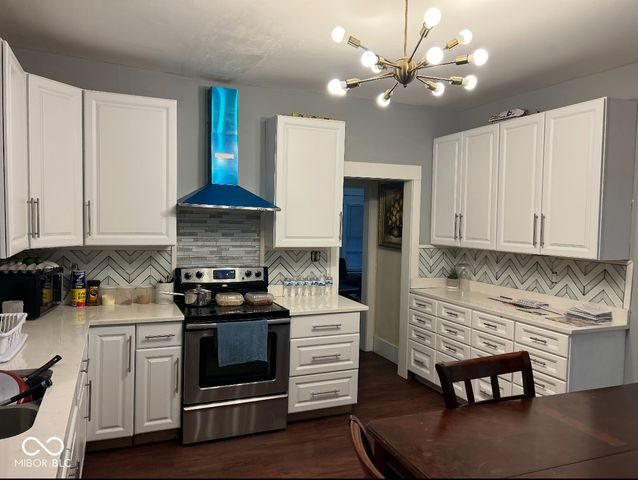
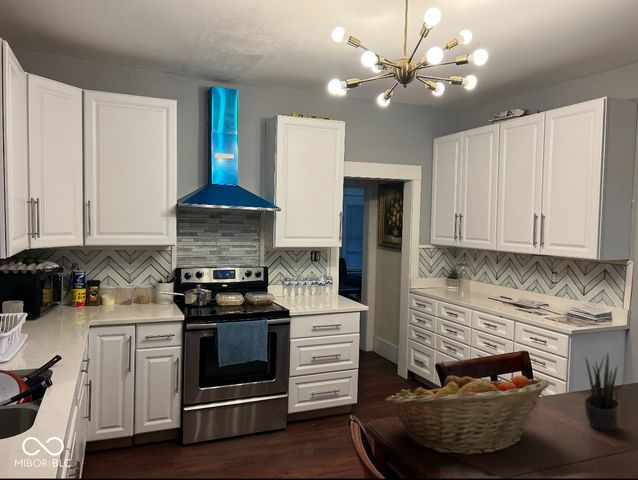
+ potted plant (601, 390)
+ fruit basket (466, 403)
